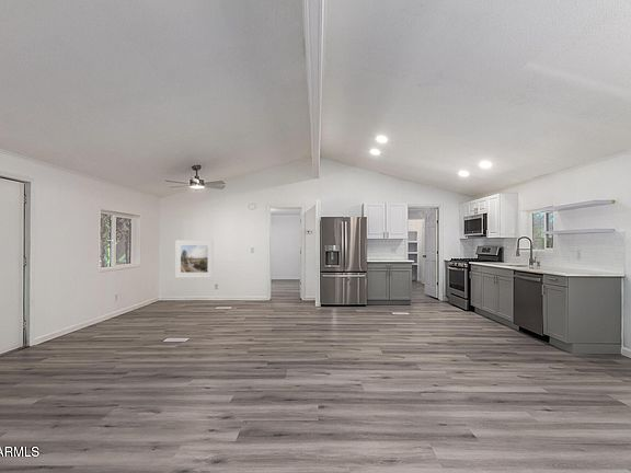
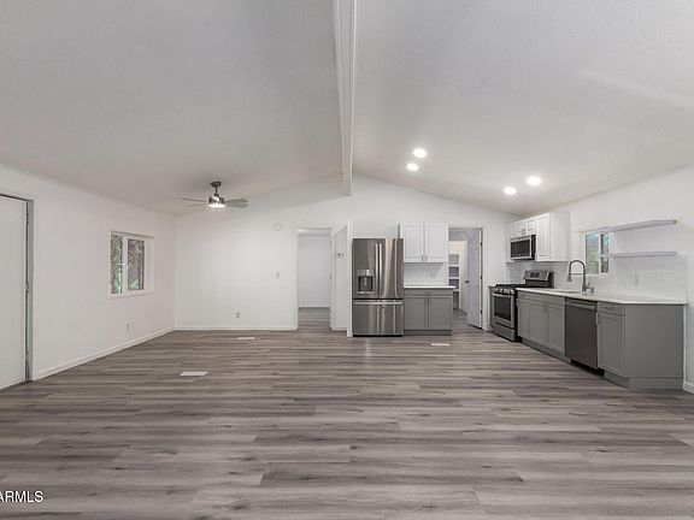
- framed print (194, 258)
